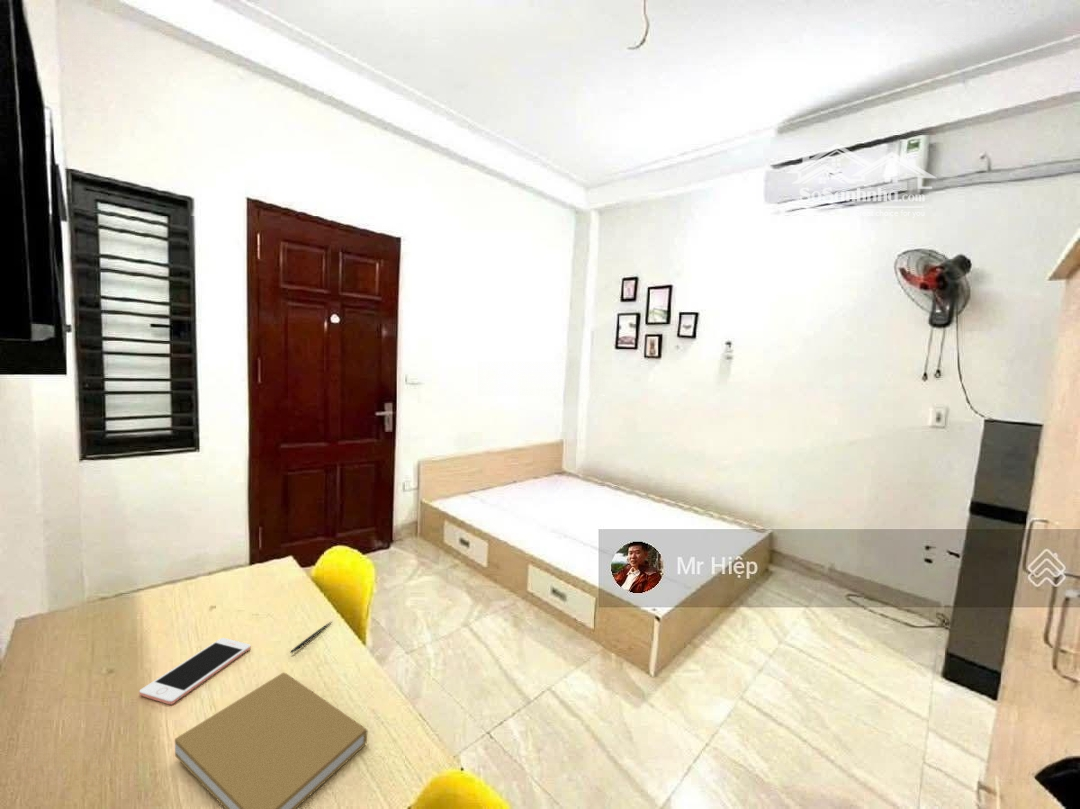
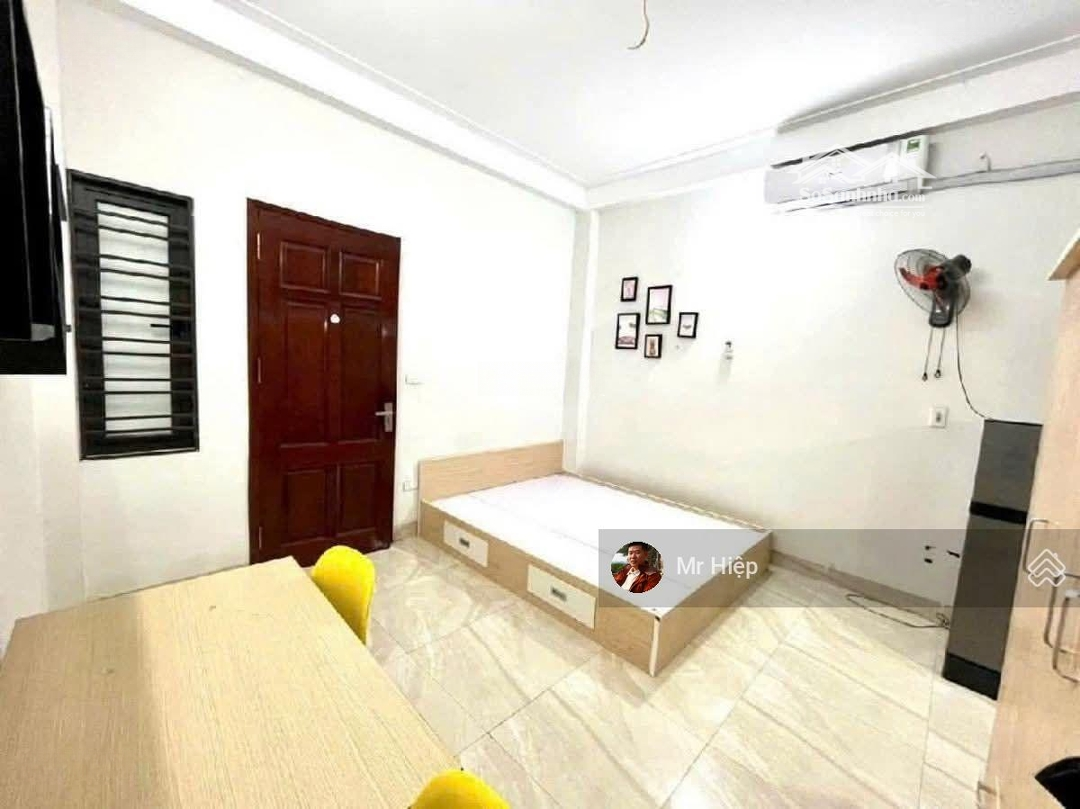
- book (274, 741)
- pen (313, 635)
- cell phone (199, 667)
